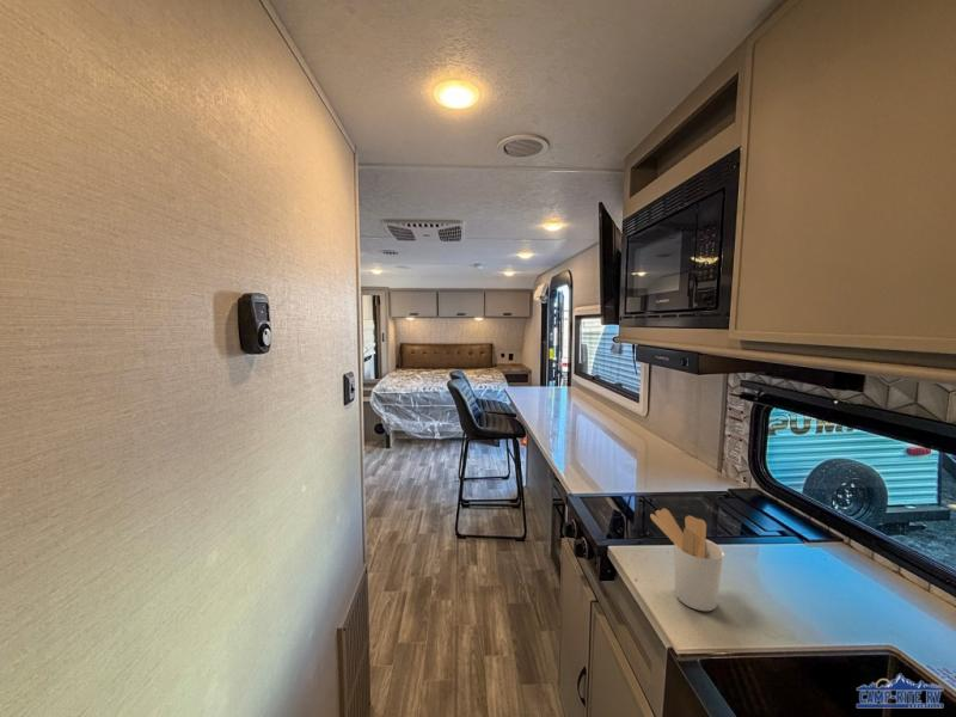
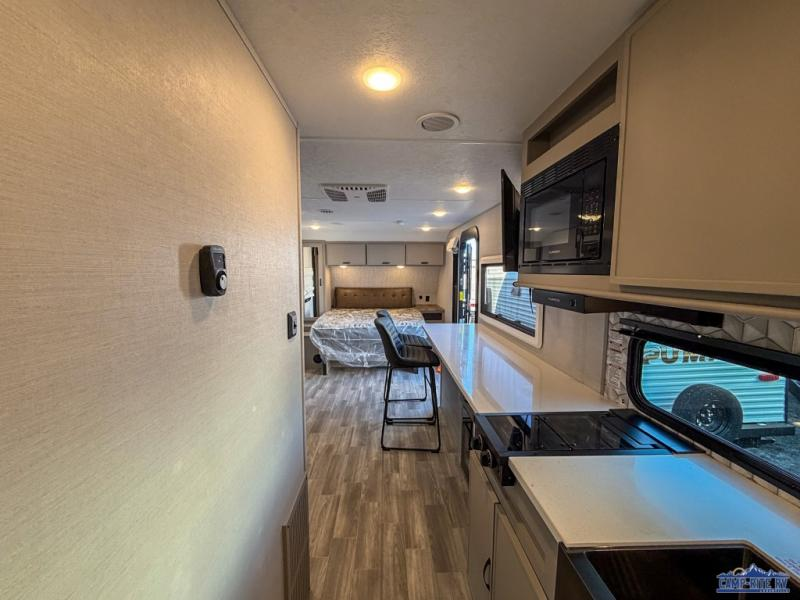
- utensil holder (685, 554)
